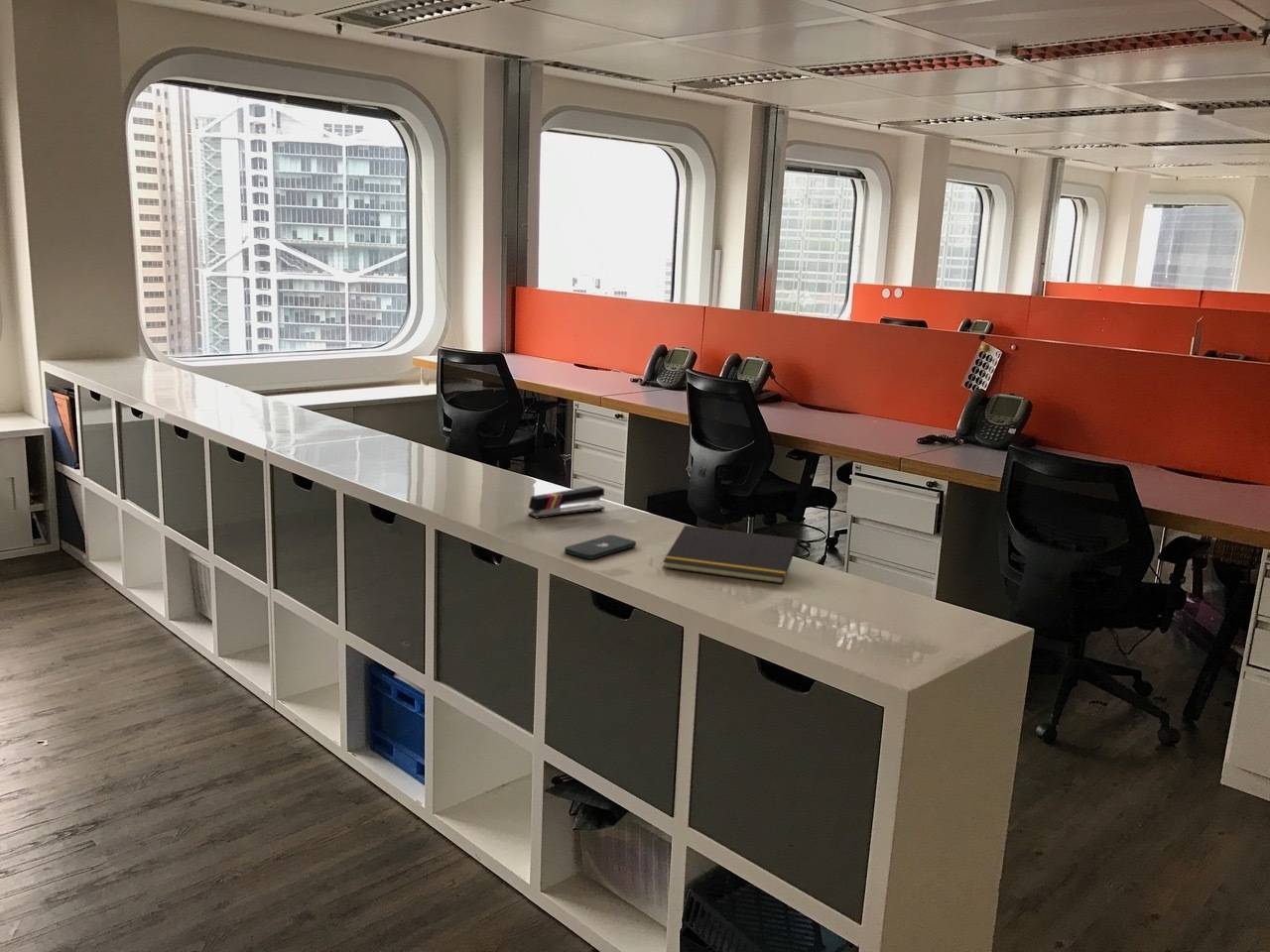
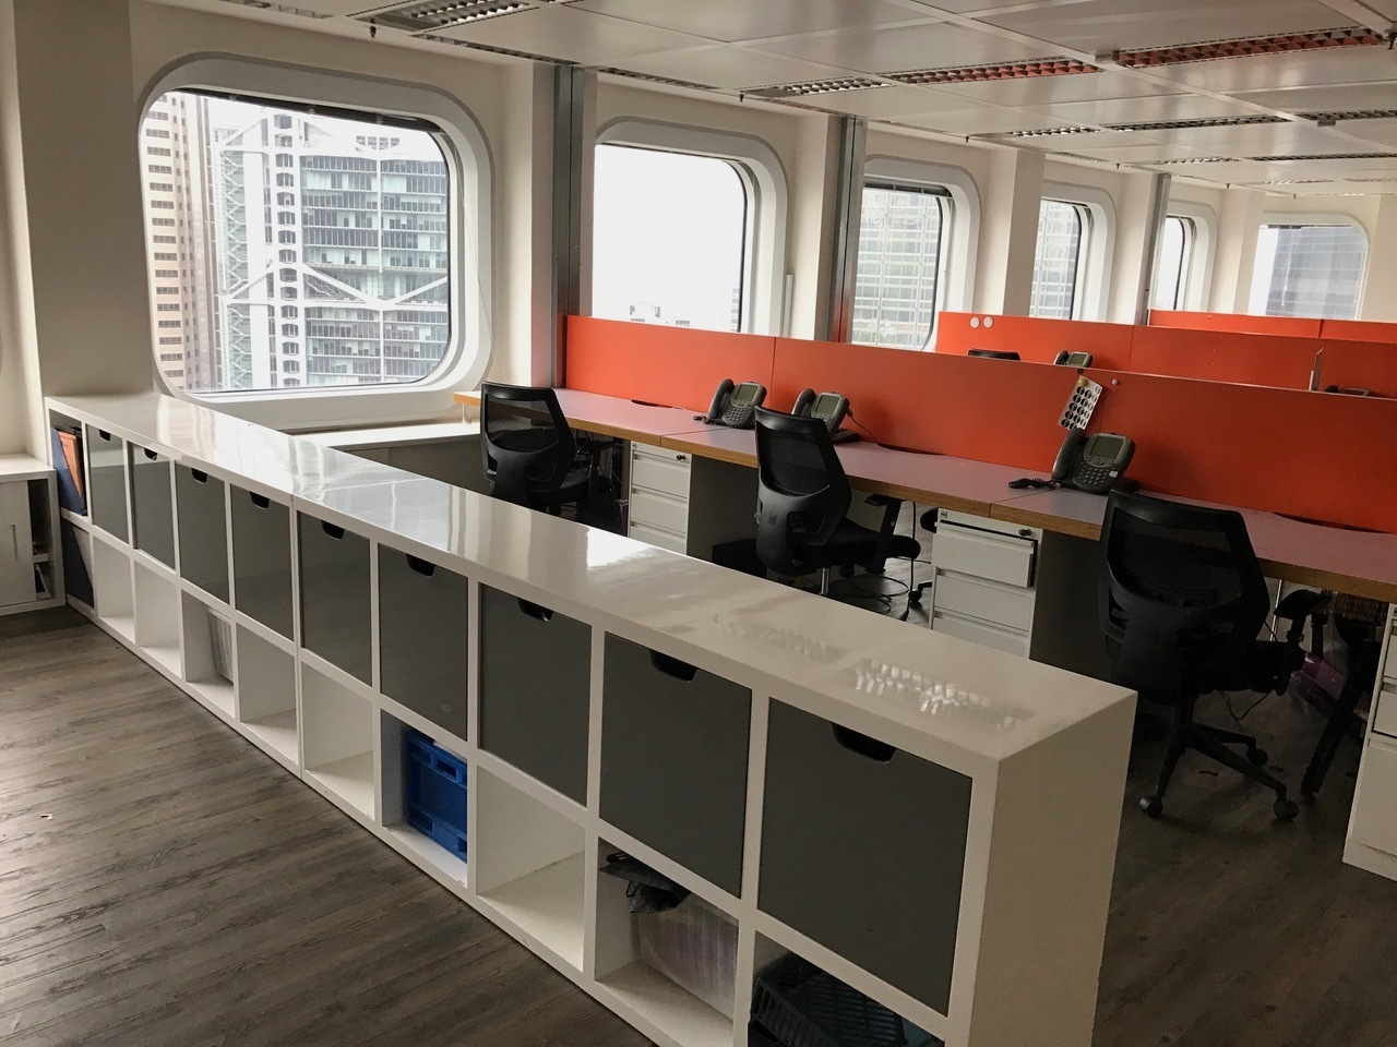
- smartphone (600, 546)
- stapler (567, 501)
- notepad (731, 552)
